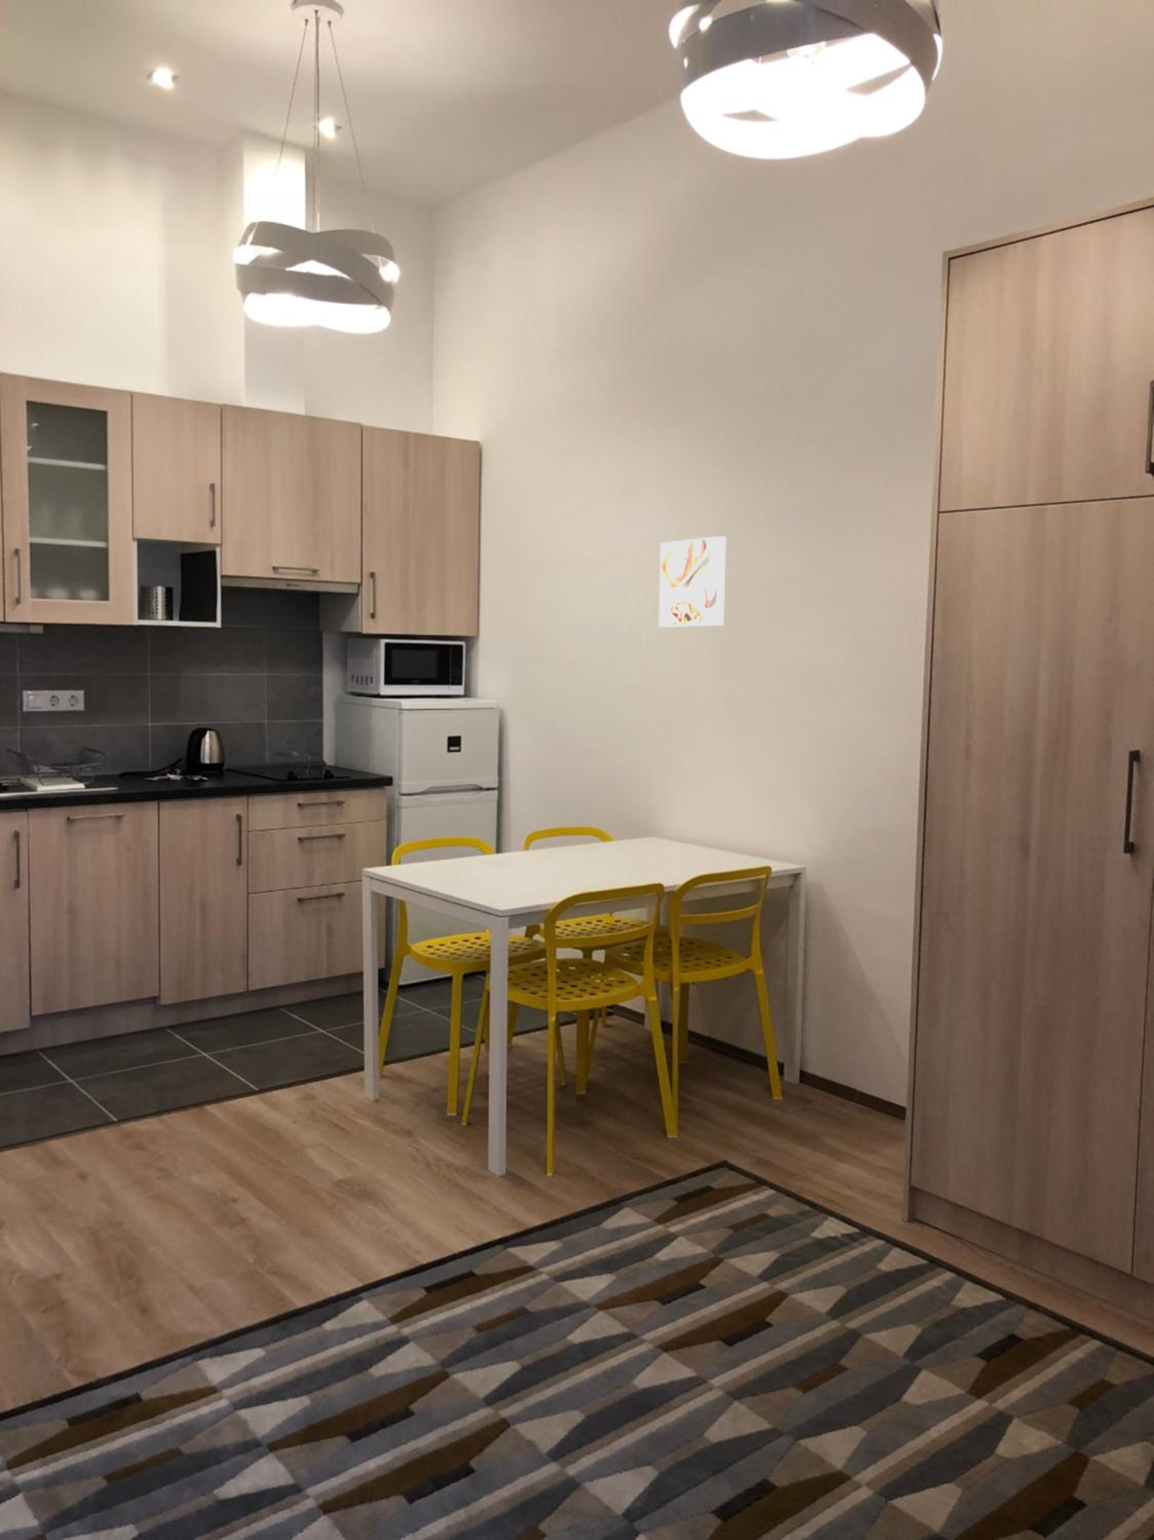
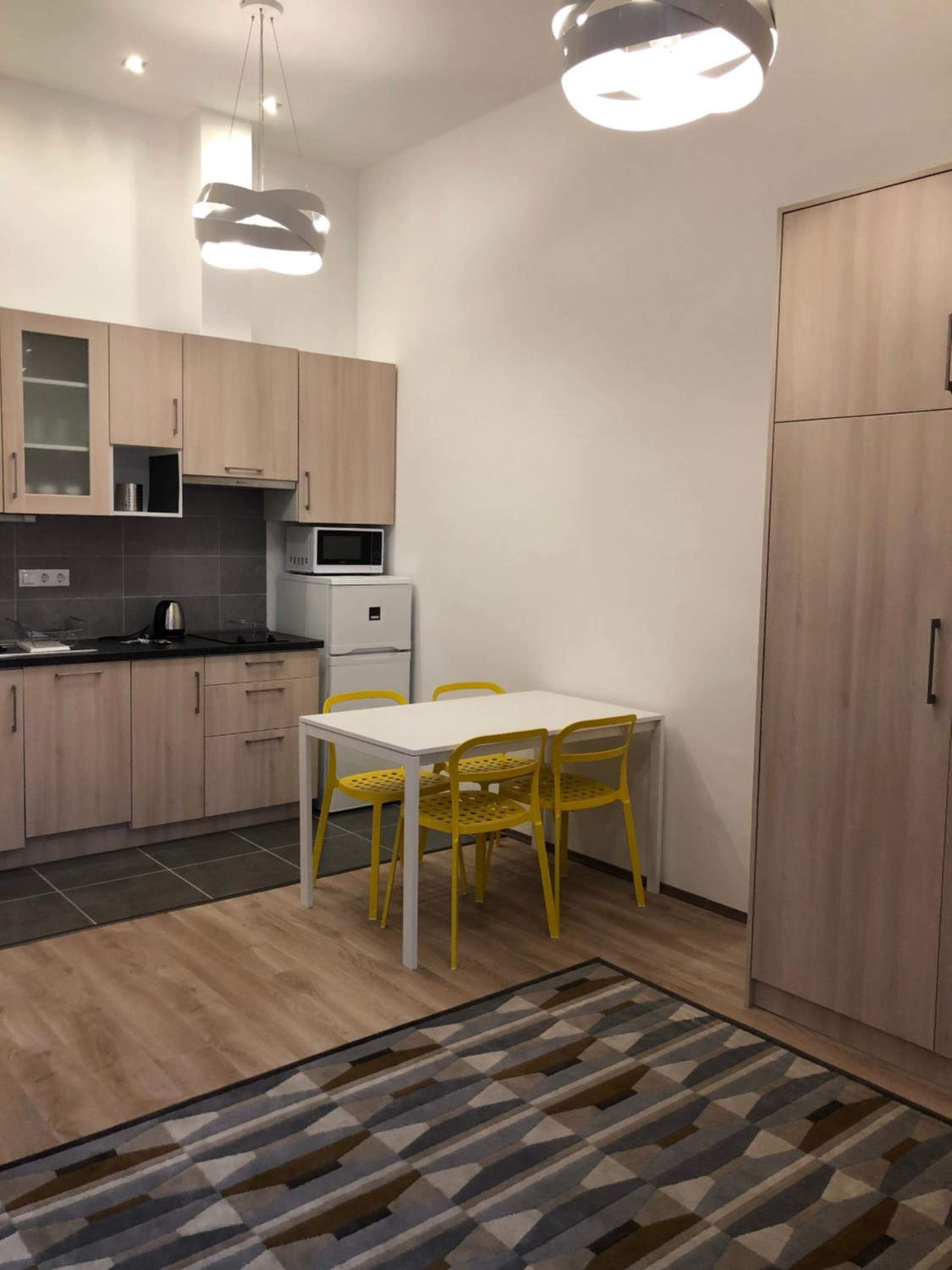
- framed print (691, 582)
